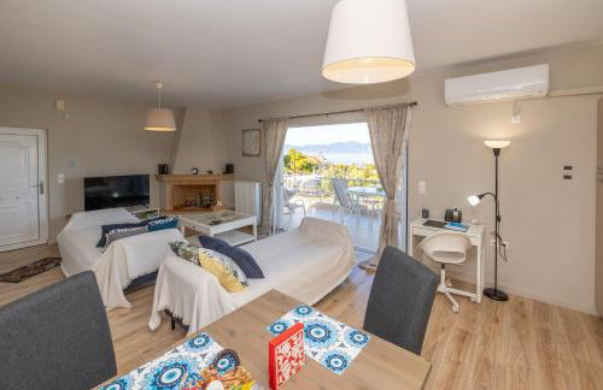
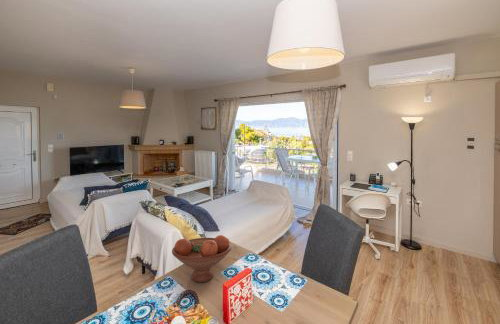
+ fruit bowl (202, 256)
